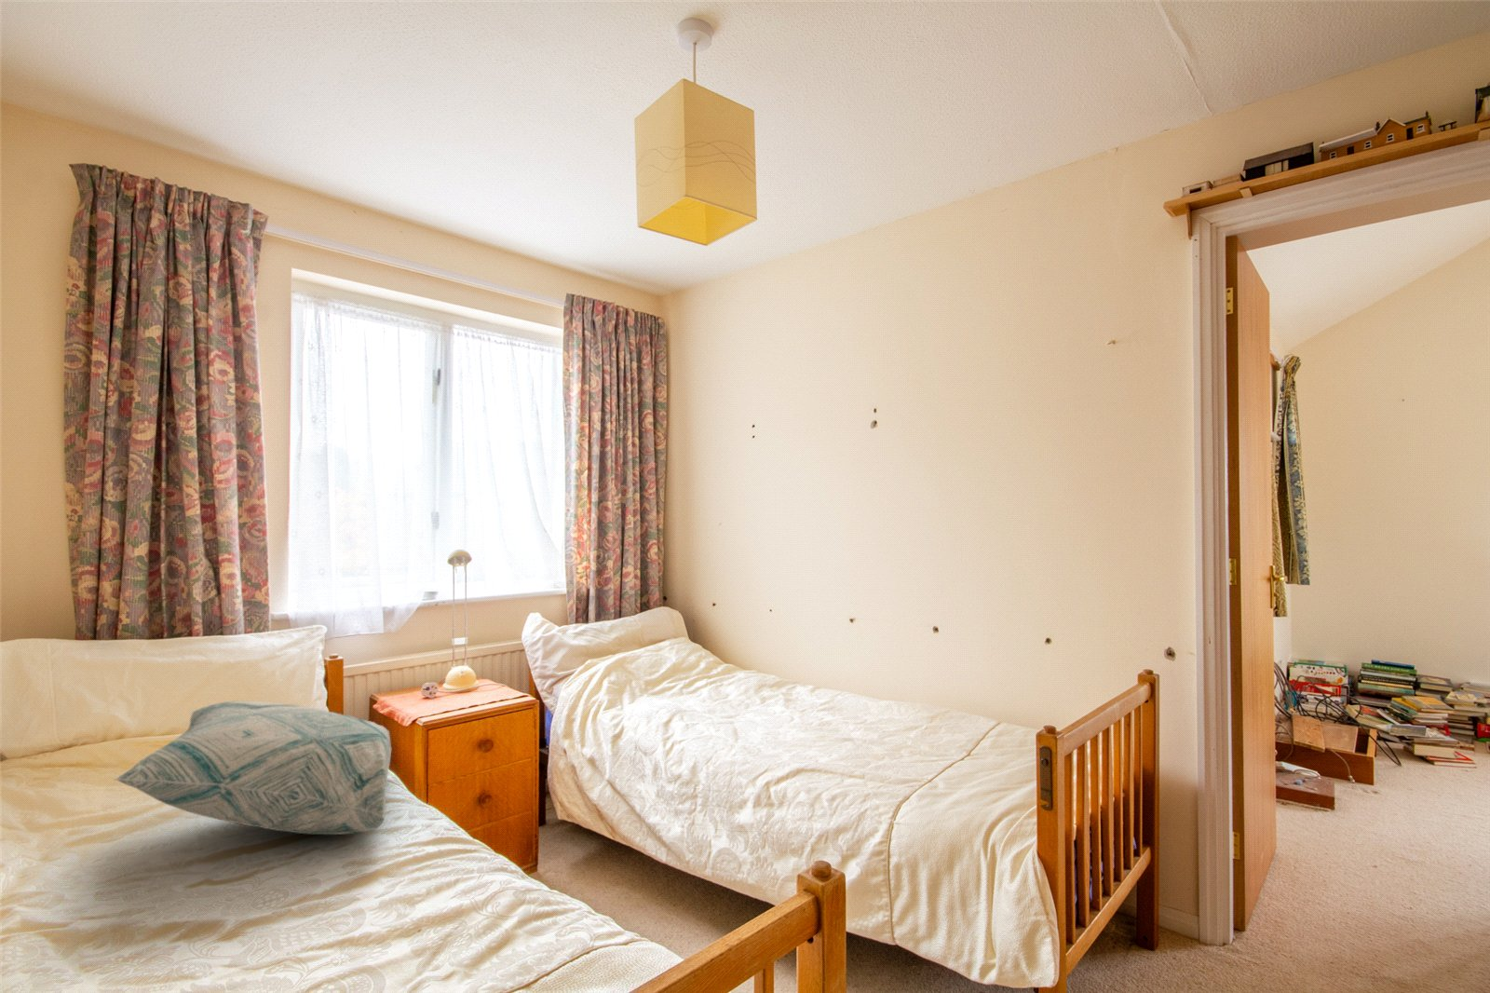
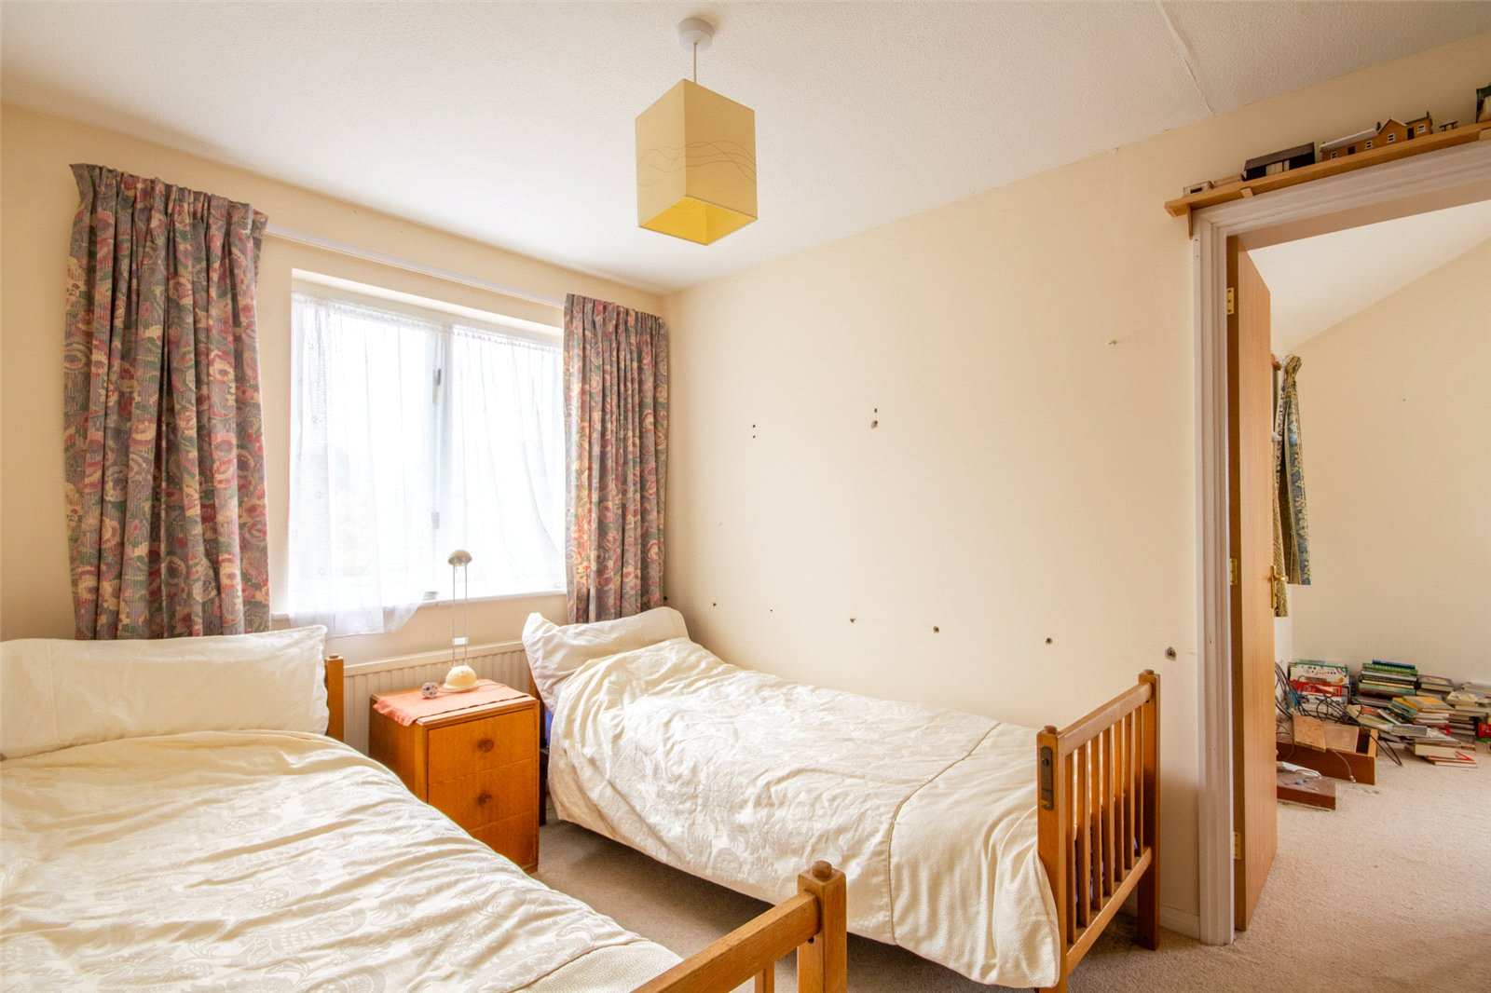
- decorative pillow (279, 766)
